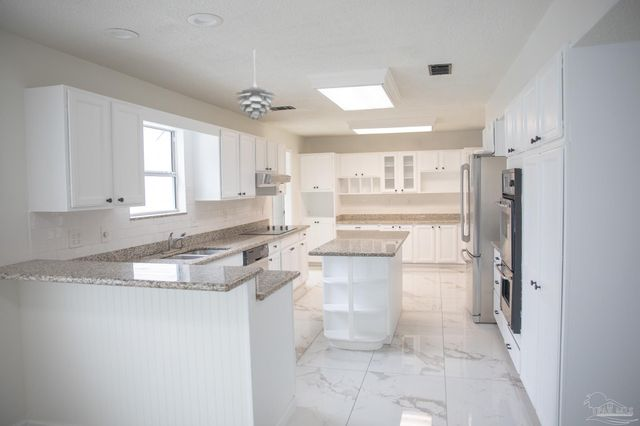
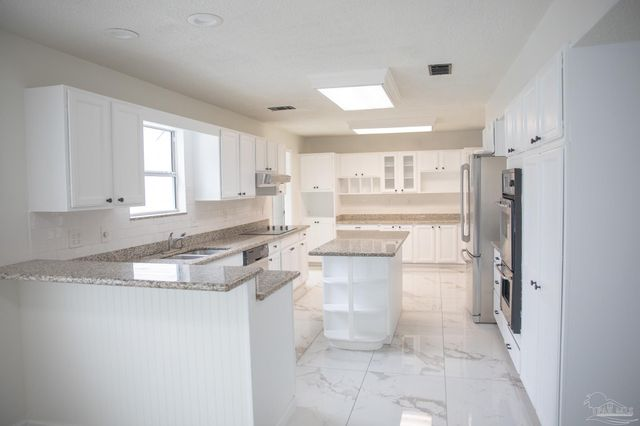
- pendant light (255, 83)
